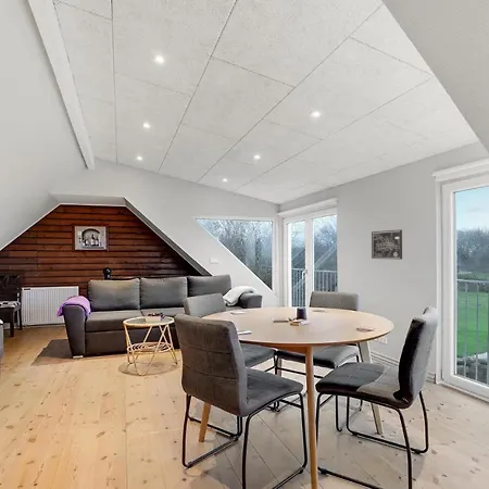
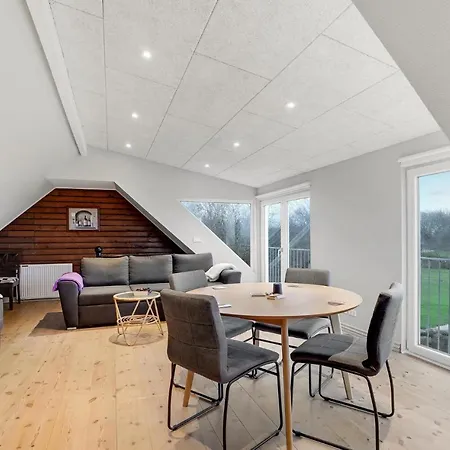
- wall art (386, 244)
